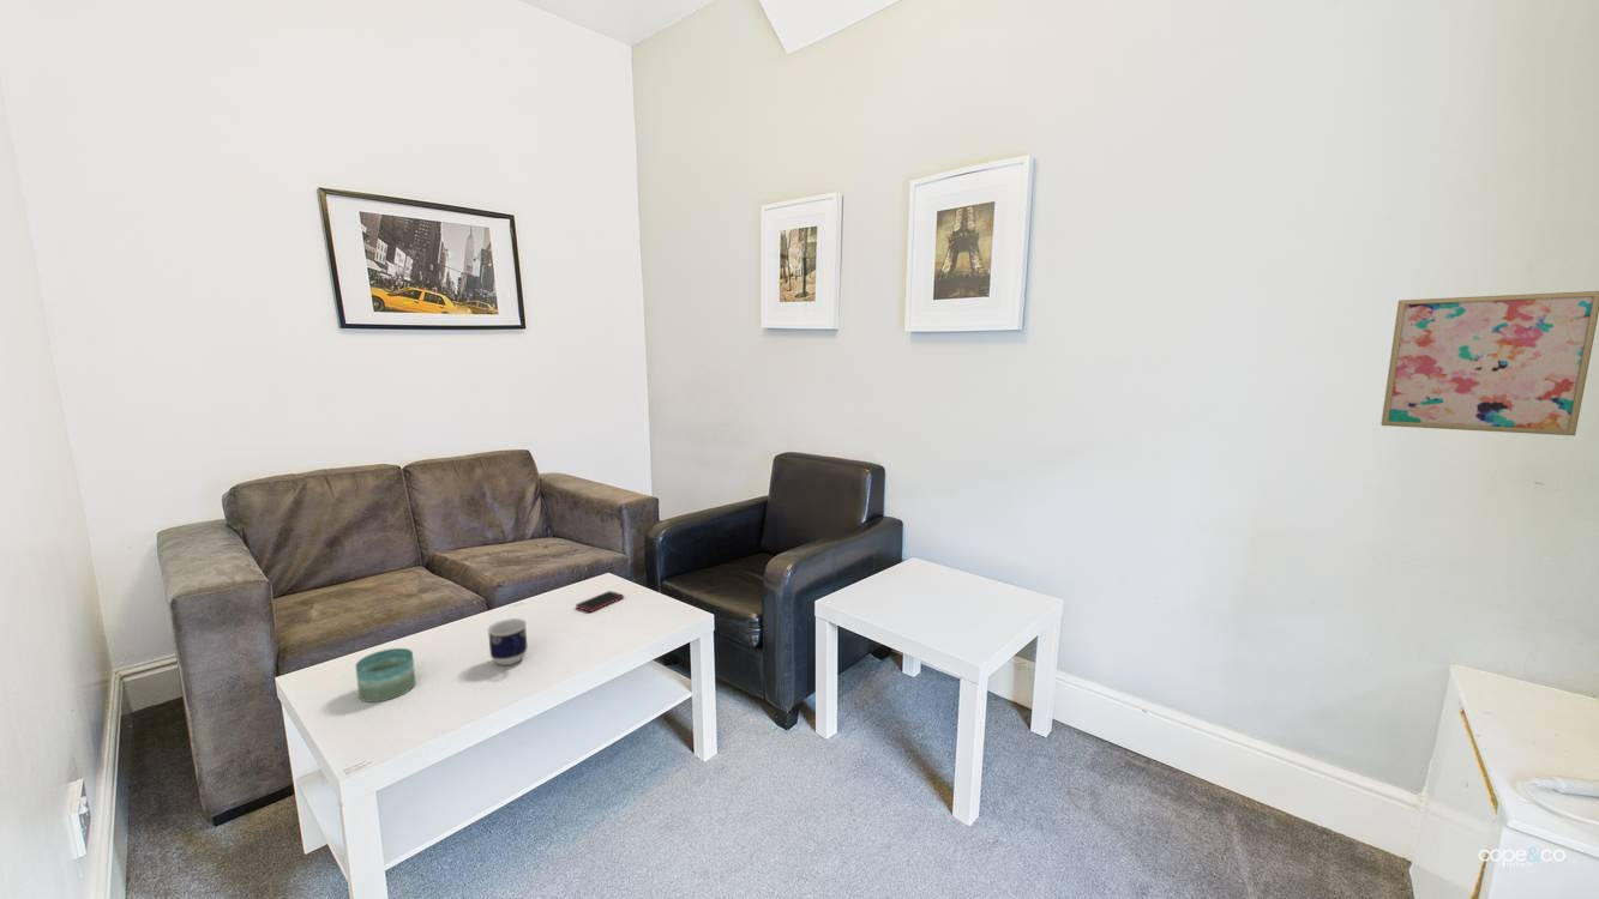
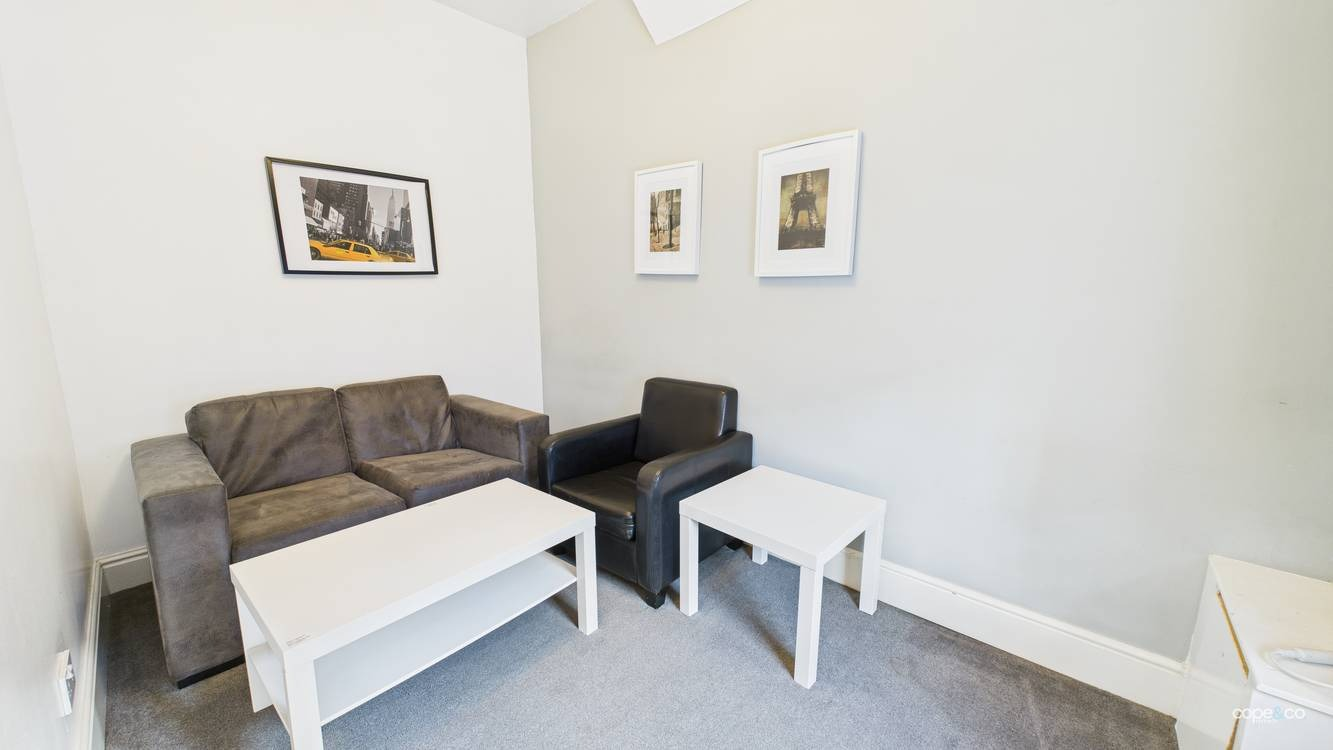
- candle (386, 674)
- cup (510, 645)
- wall art (1480, 363)
- cell phone (600, 601)
